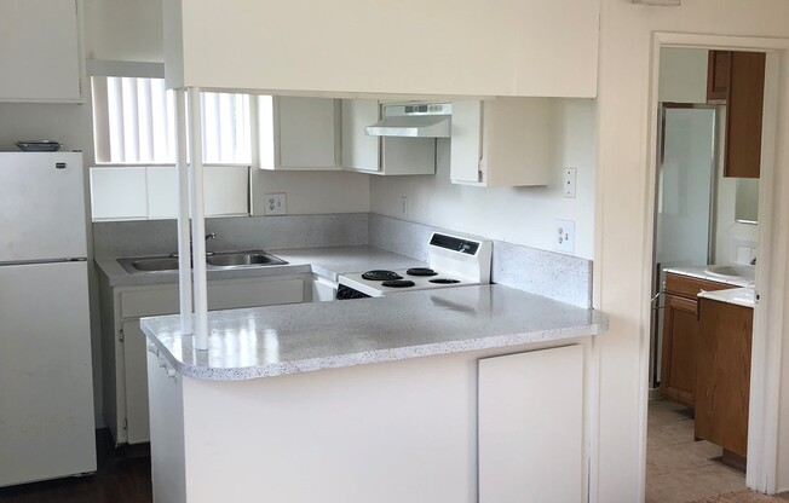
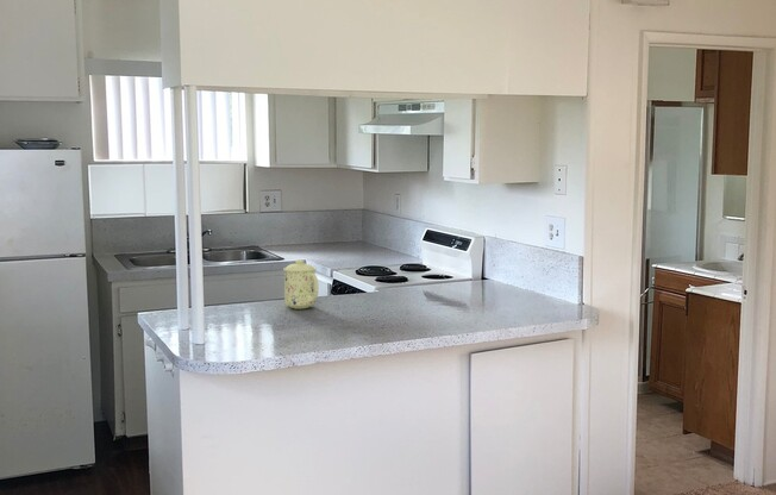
+ mug (301, 283)
